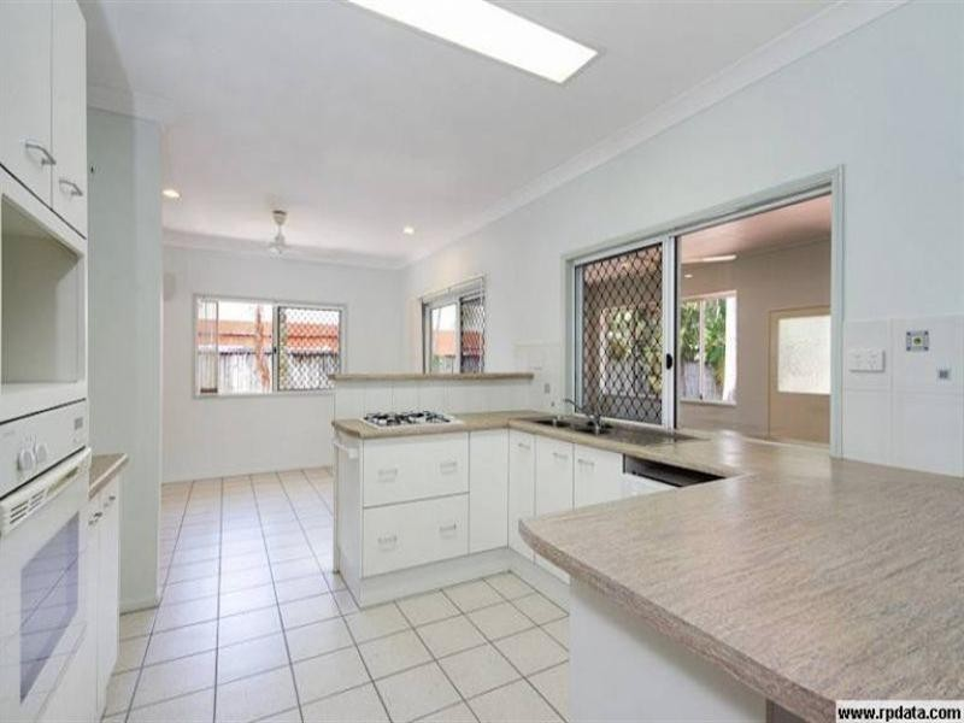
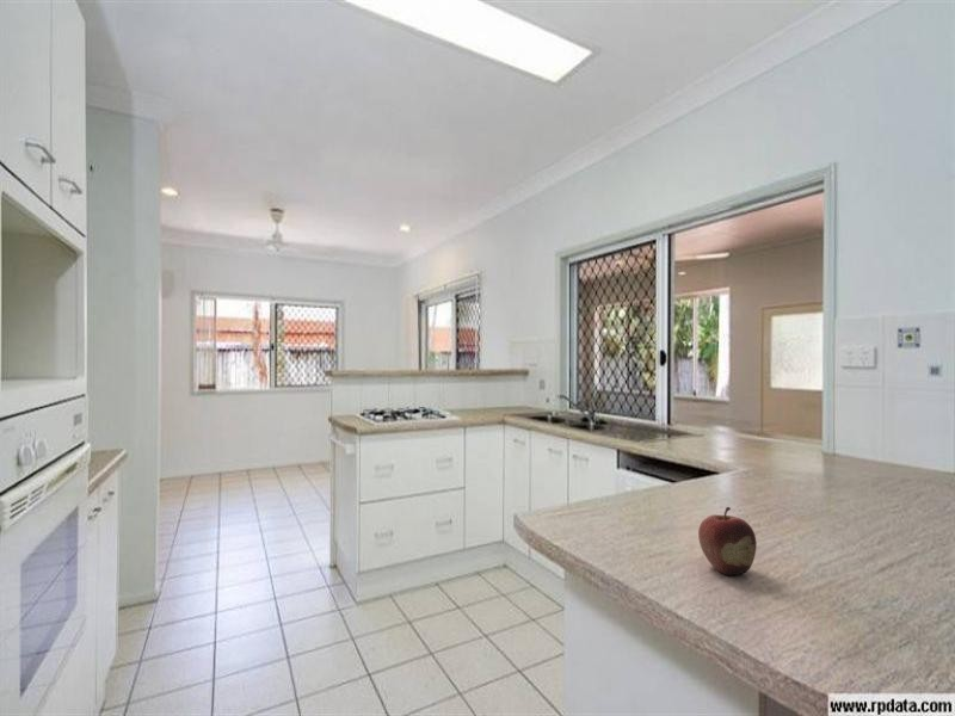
+ fruit (725, 538)
